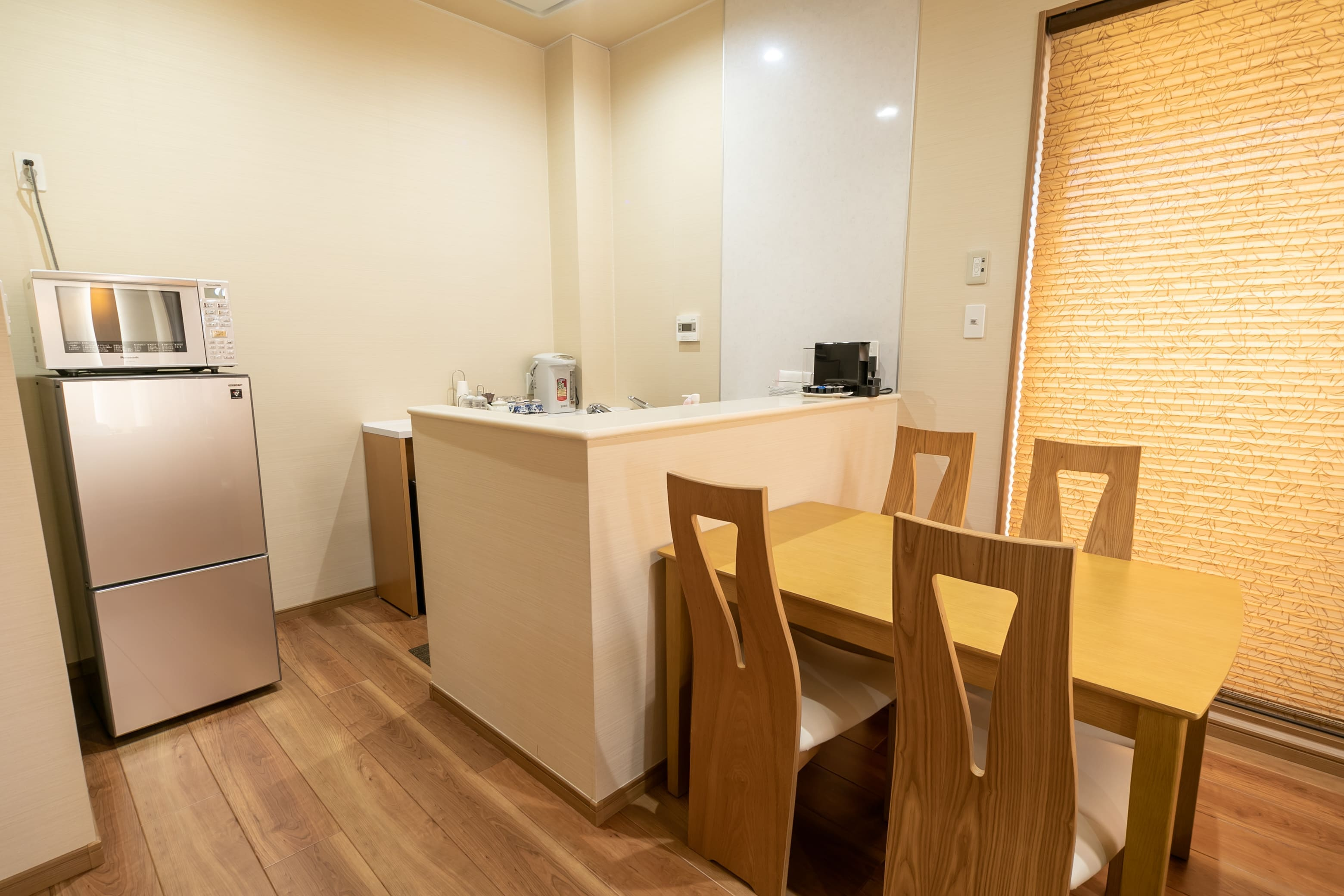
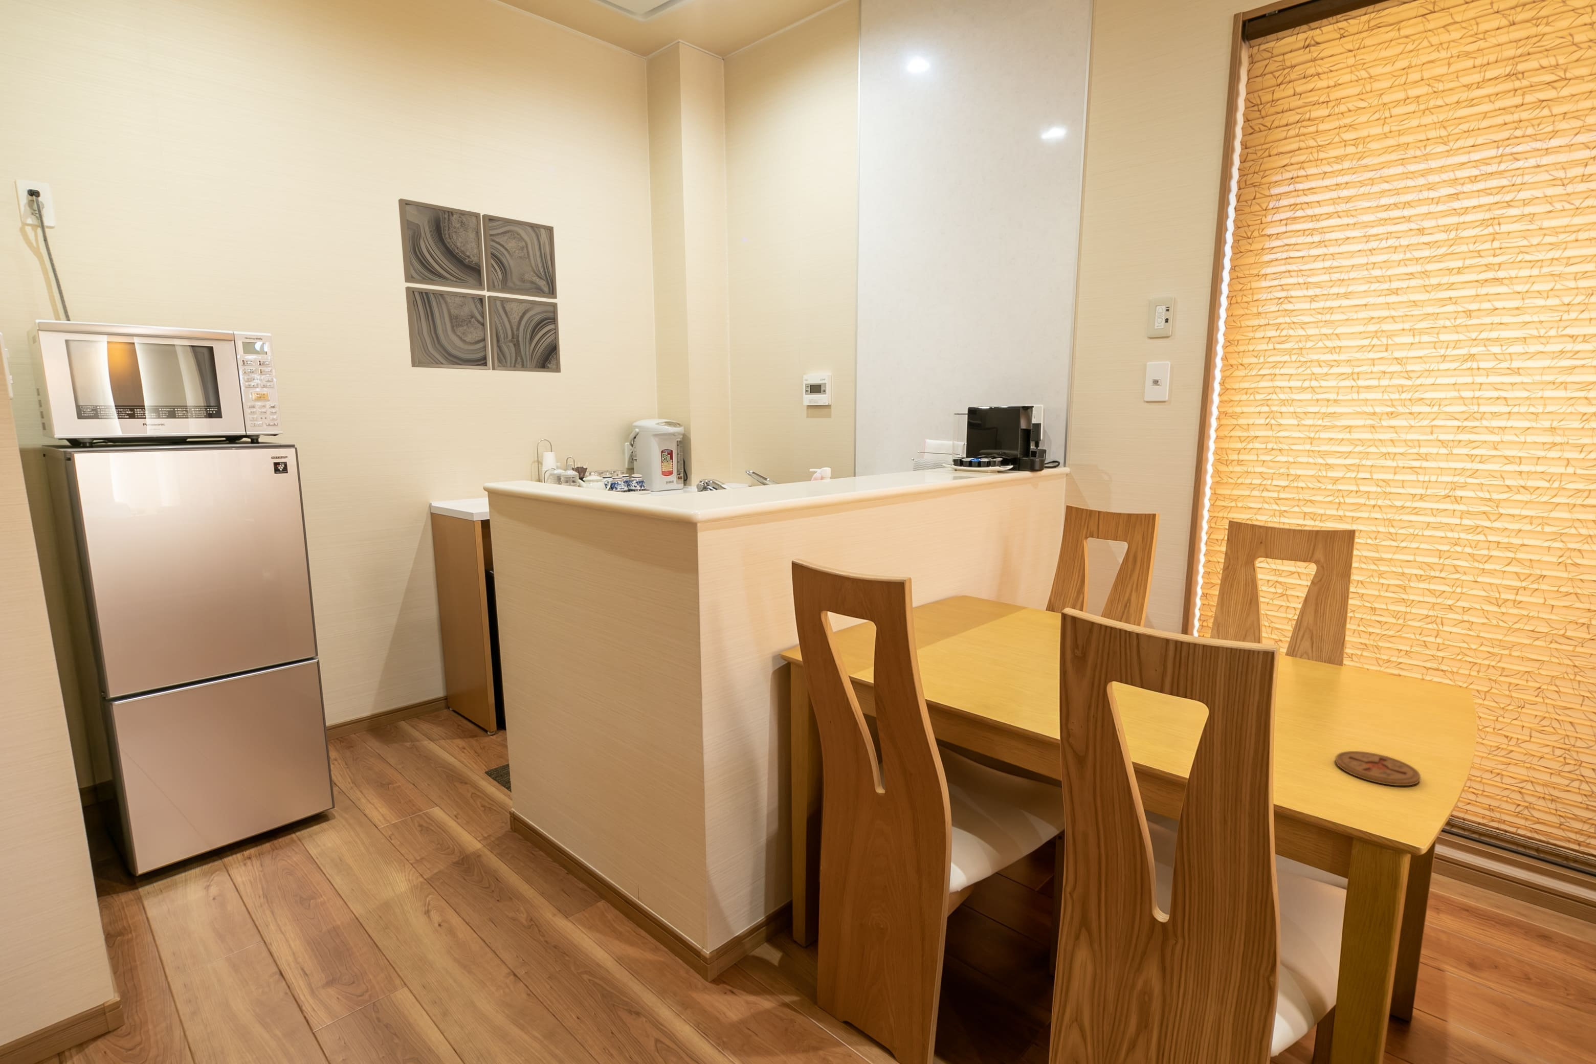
+ wall art (484, 294)
+ coaster (1376, 767)
